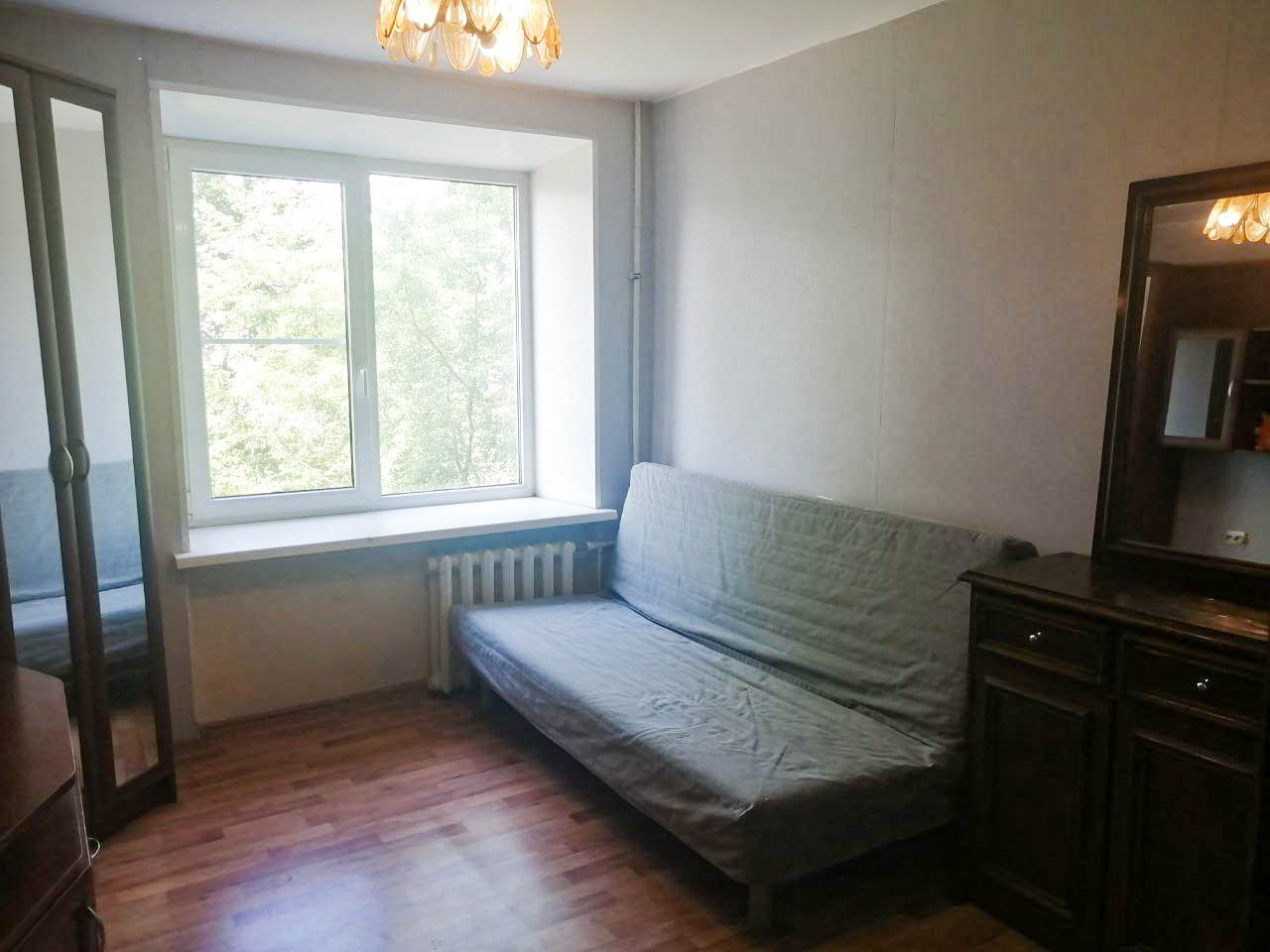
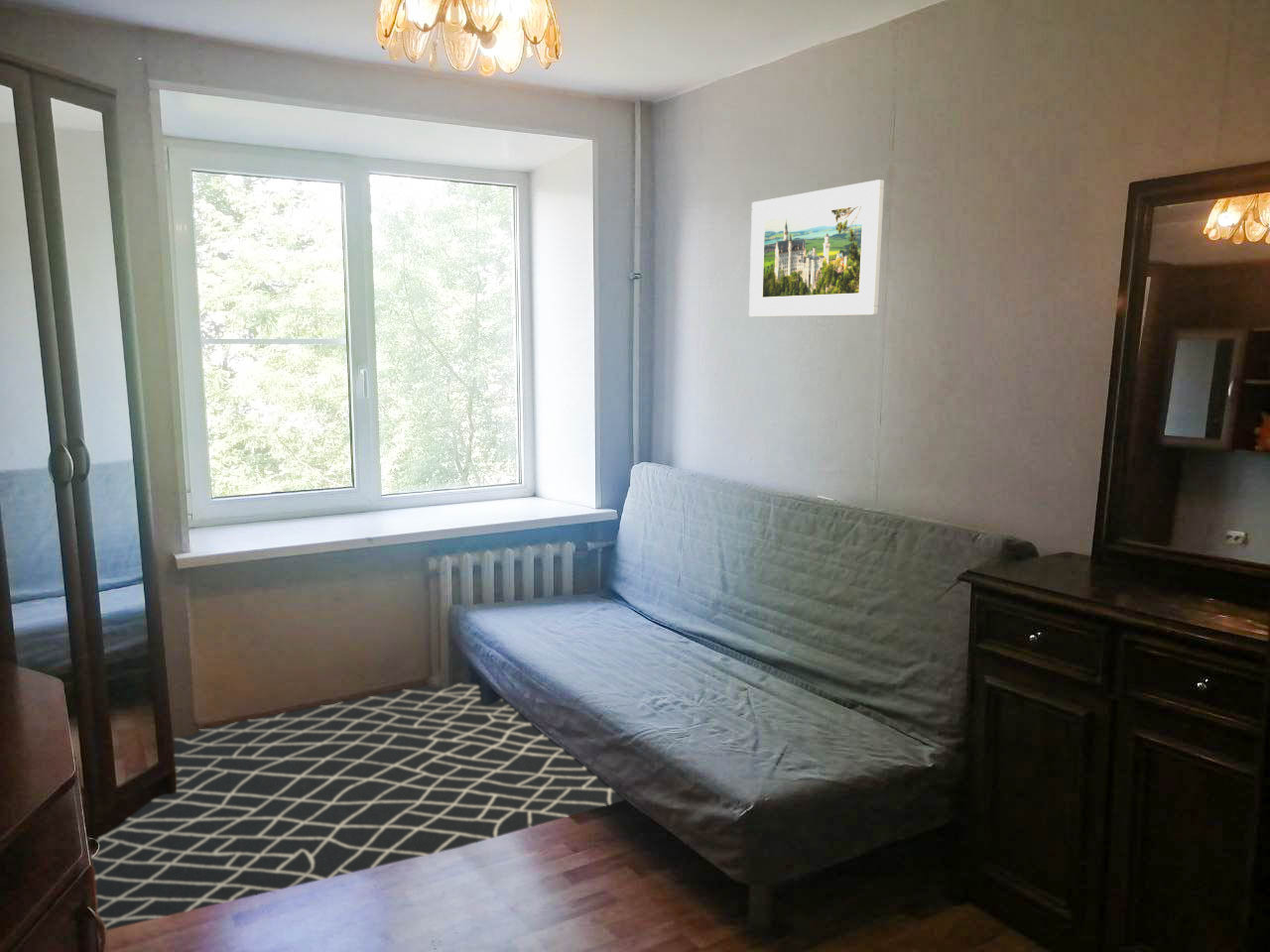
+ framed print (810, 254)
+ rug (382, 766)
